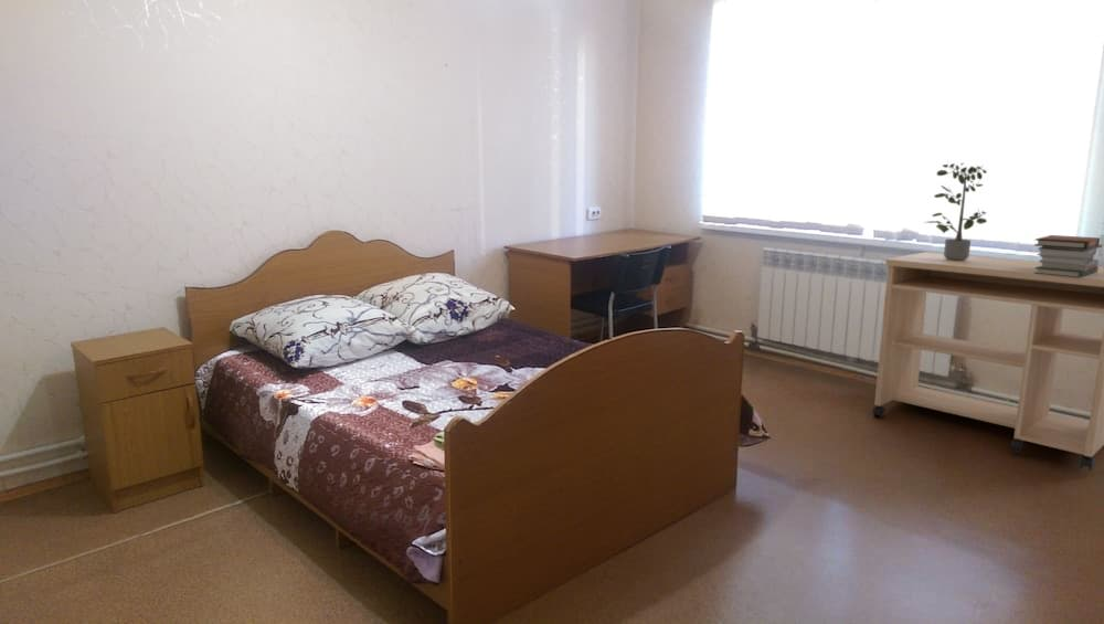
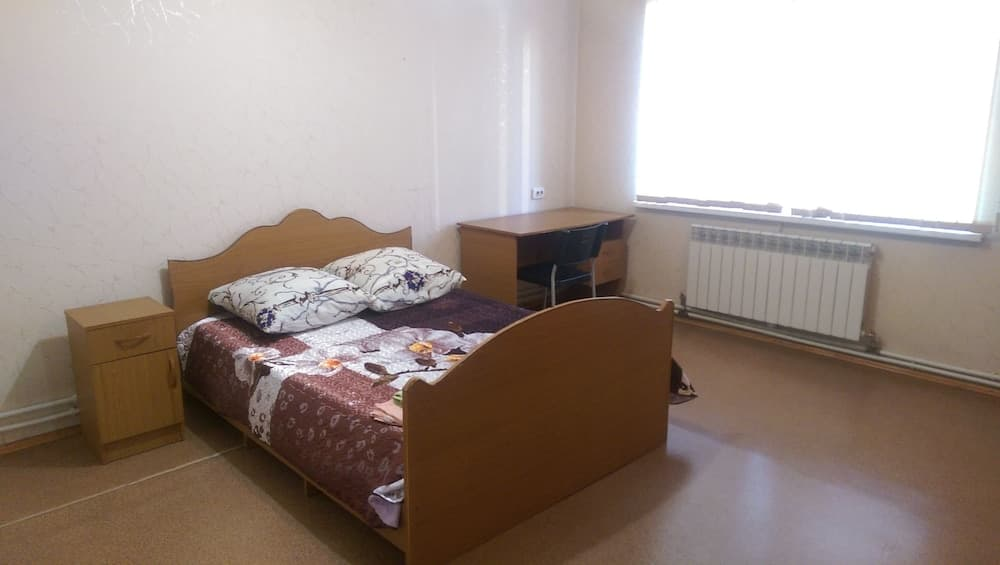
- book stack (1066, 255)
- desk (998, 349)
- potted plant (953, 202)
